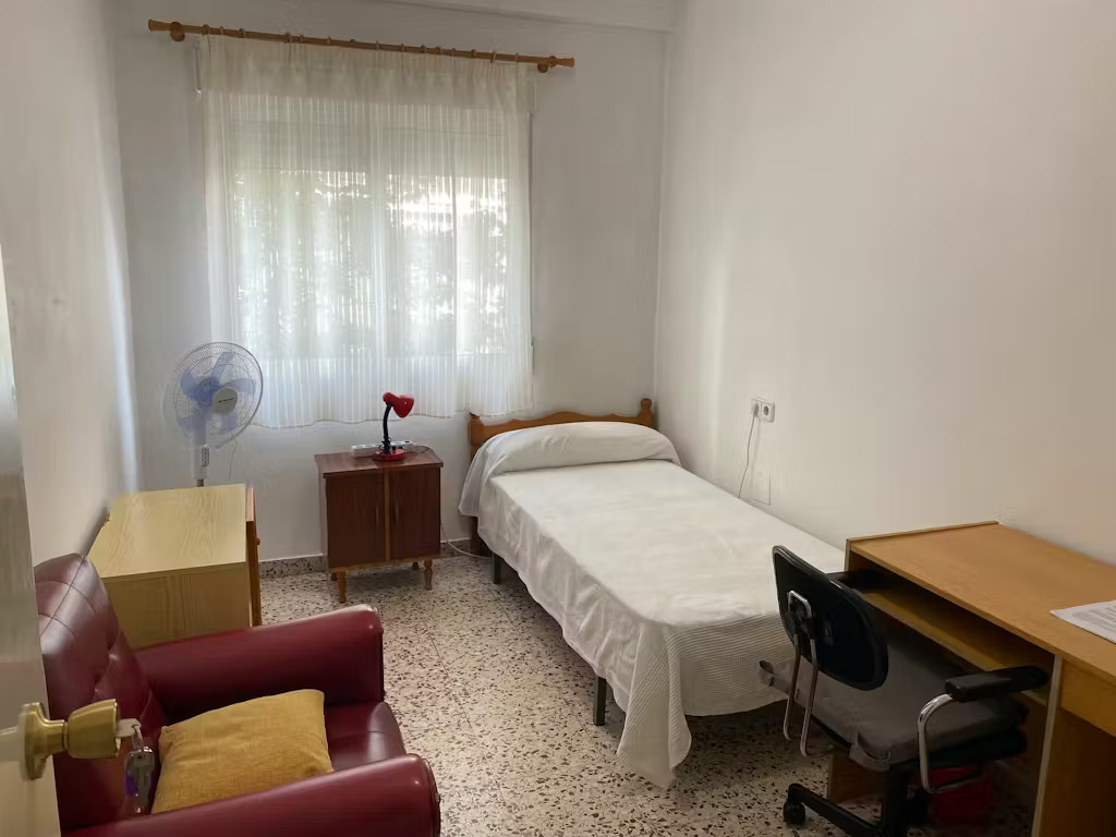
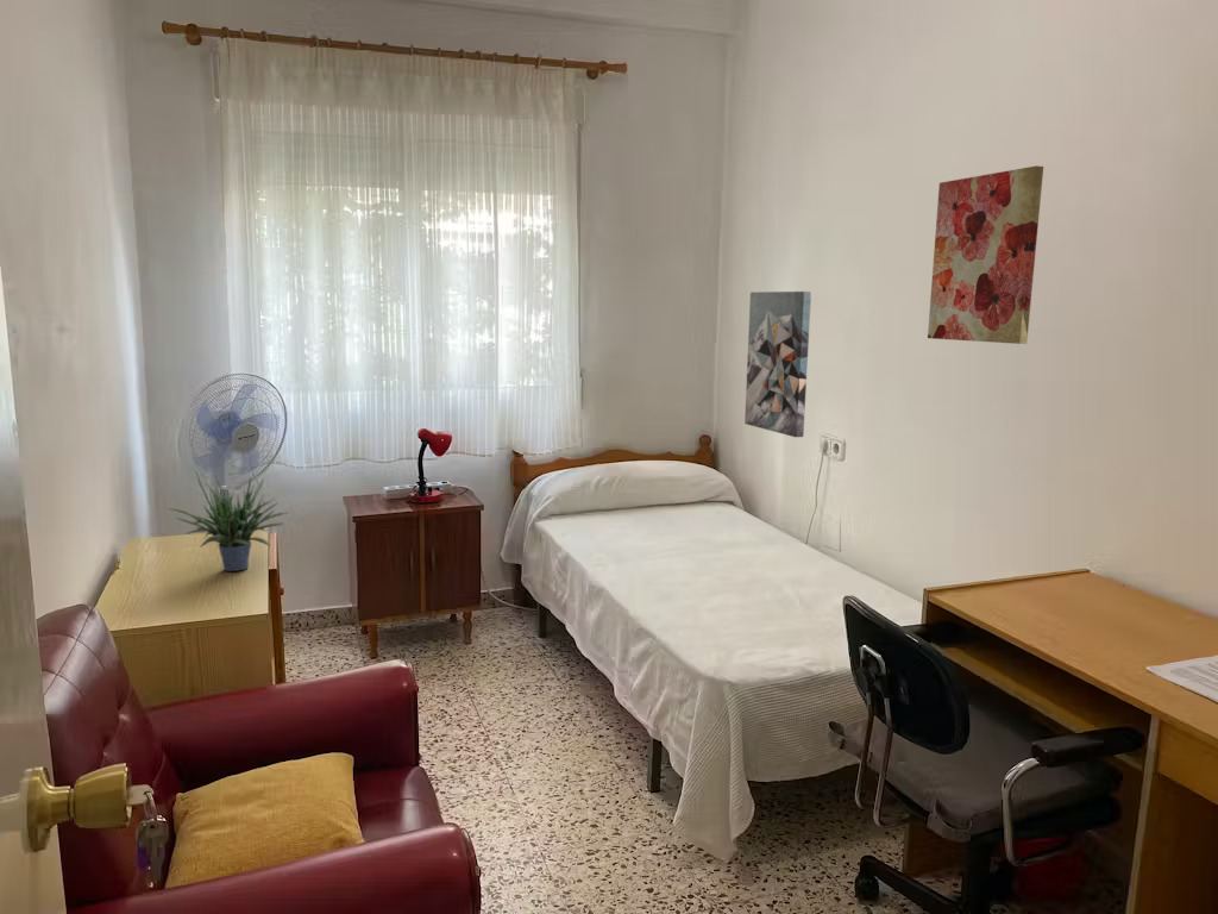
+ potted plant (227, 514)
+ wall art (776, 362)
+ wall art (980, 258)
